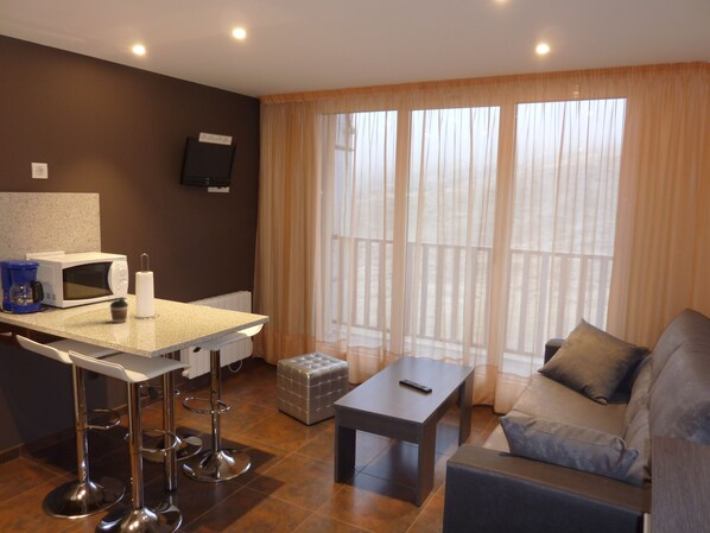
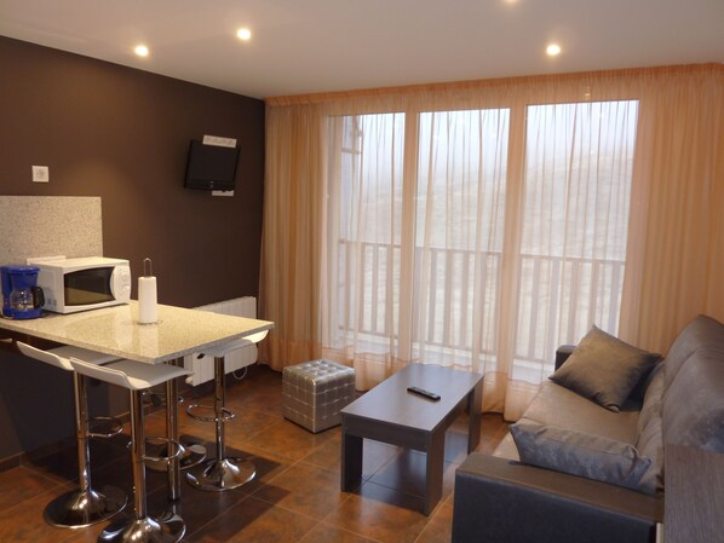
- coffee cup (119, 310)
